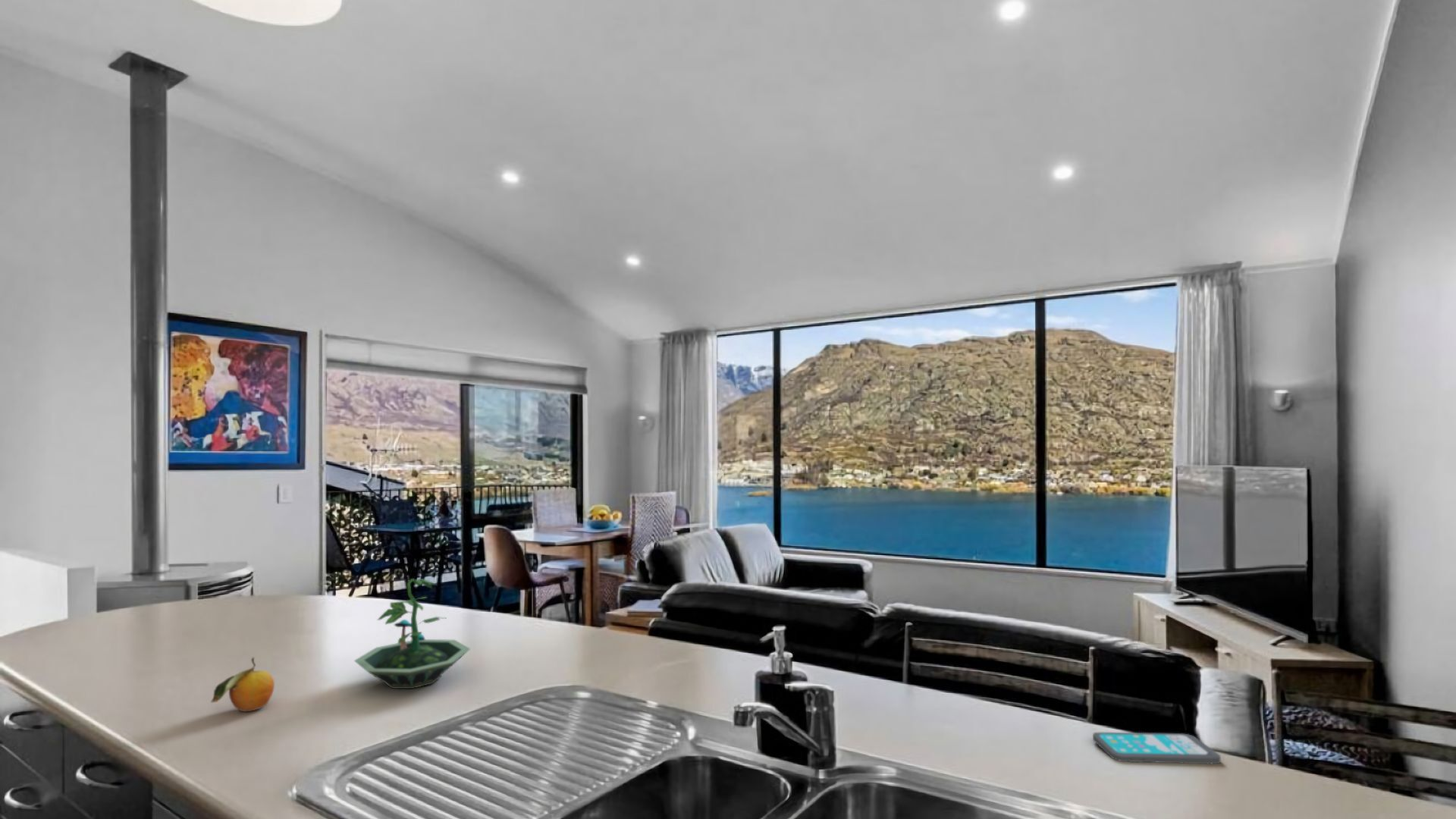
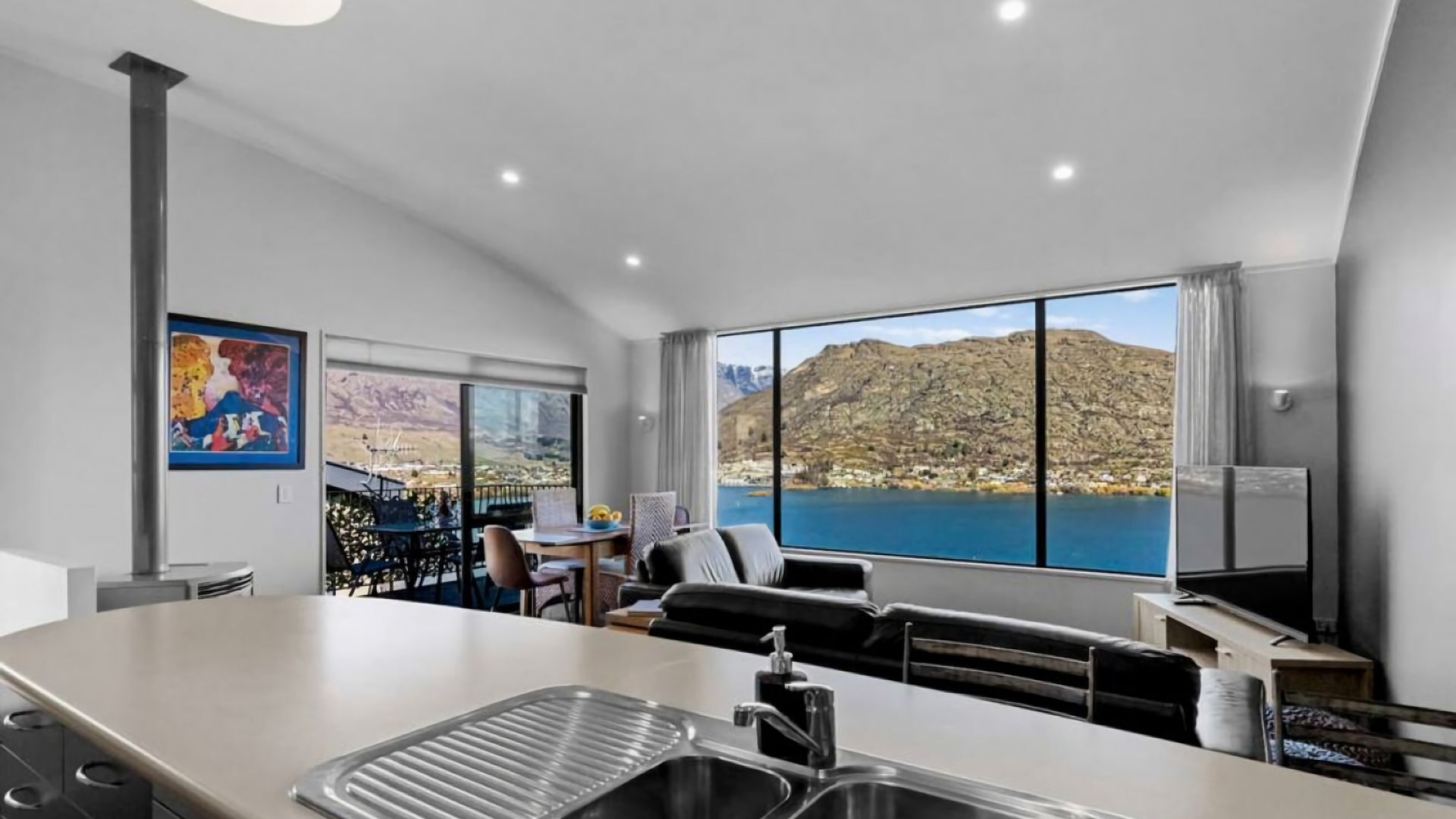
- terrarium (413, 598)
- smartphone (1154, 747)
- fruit (240, 686)
